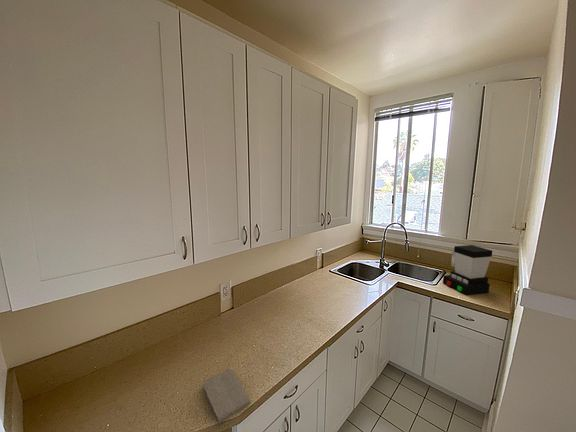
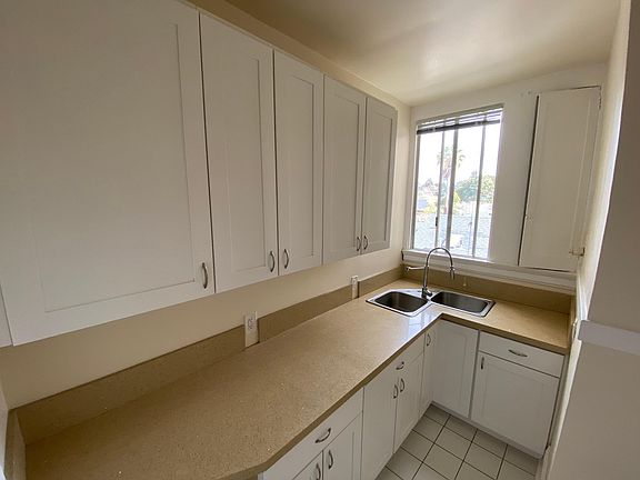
- washcloth (225, 392)
- coffee maker (463, 267)
